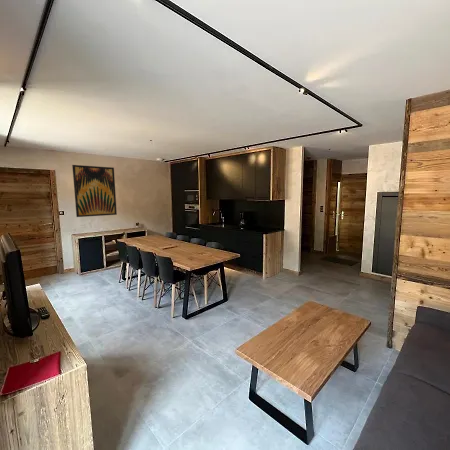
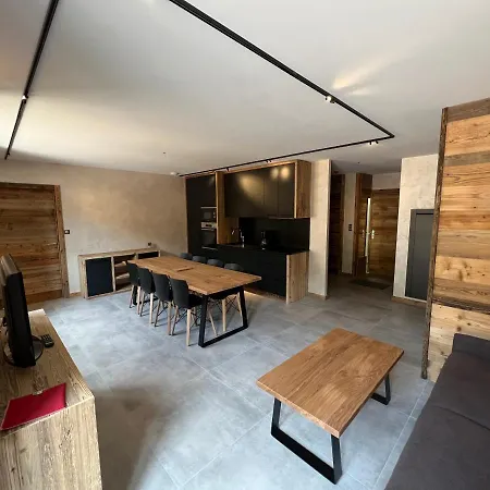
- wall art (95, 191)
